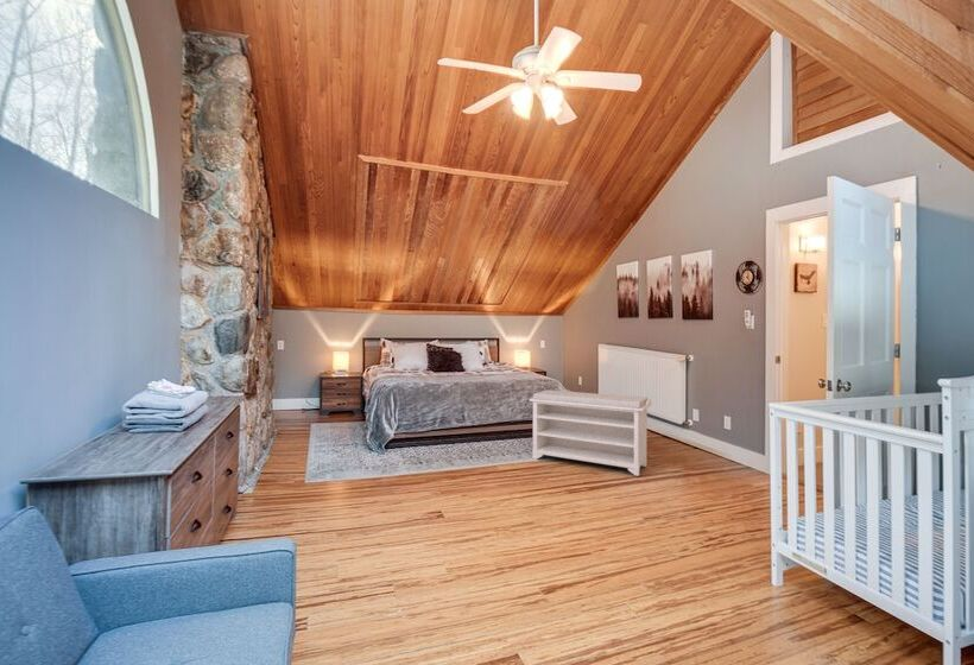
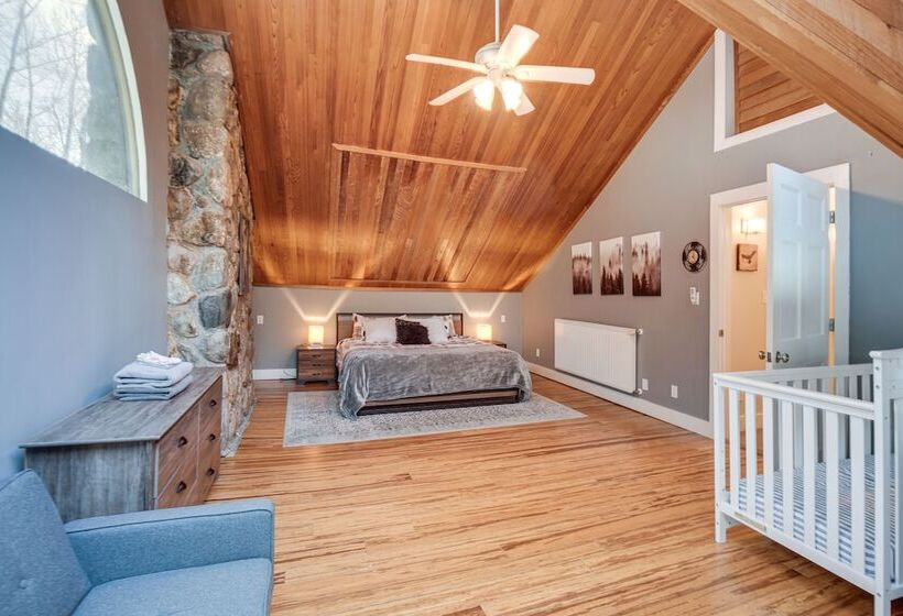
- bench (588, 429)
